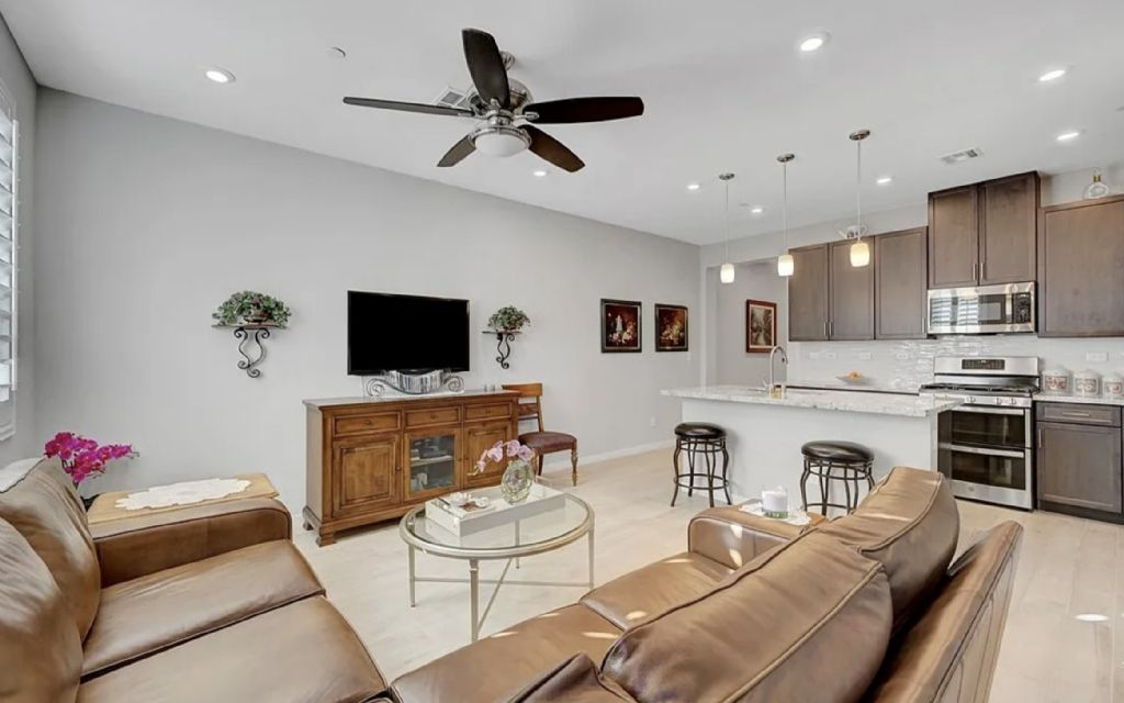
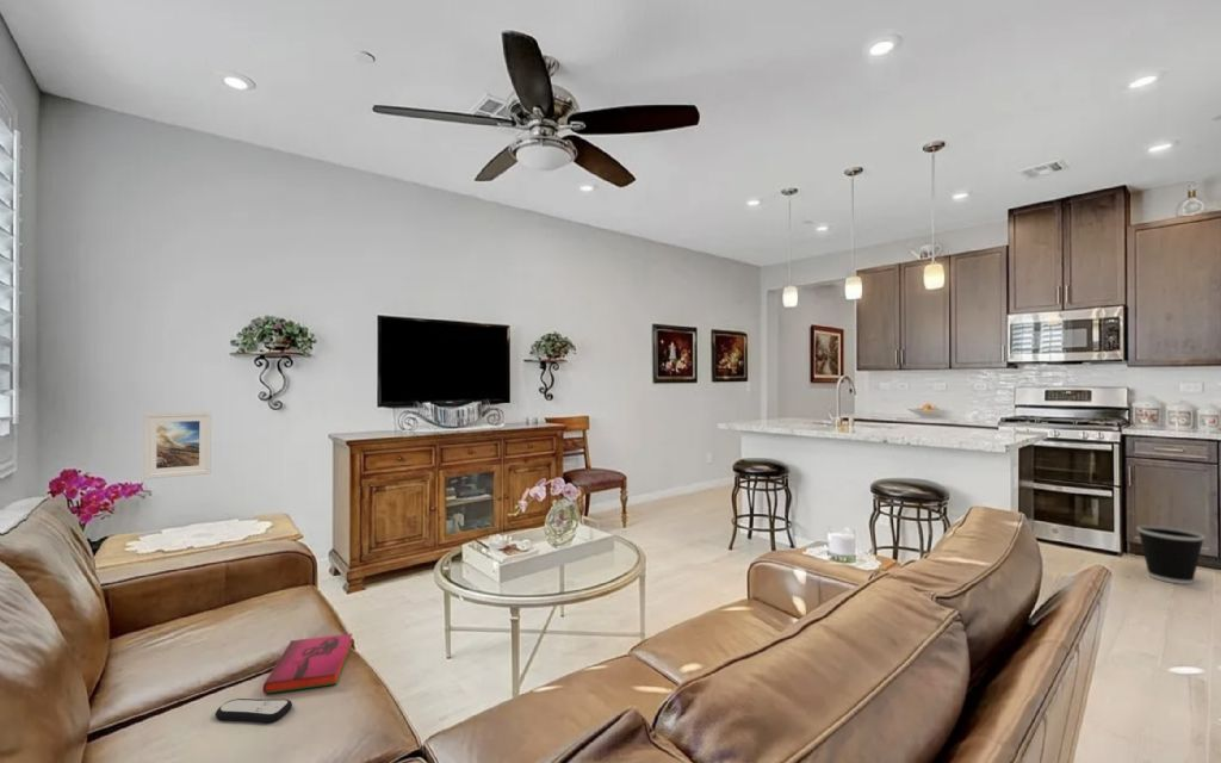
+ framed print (178, 443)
+ wastebasket (1170, 554)
+ remote control (253, 709)
+ hardback book (311, 660)
